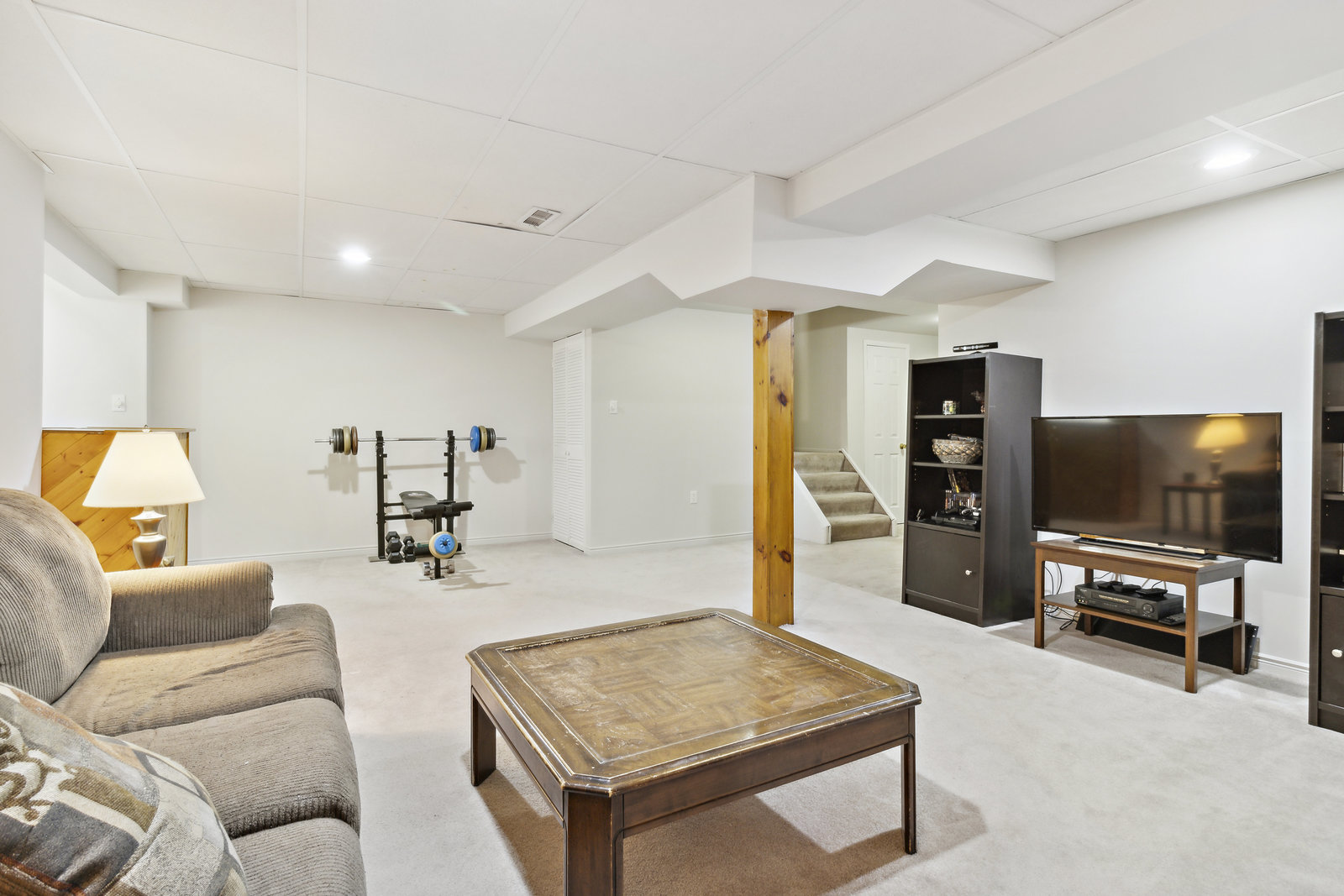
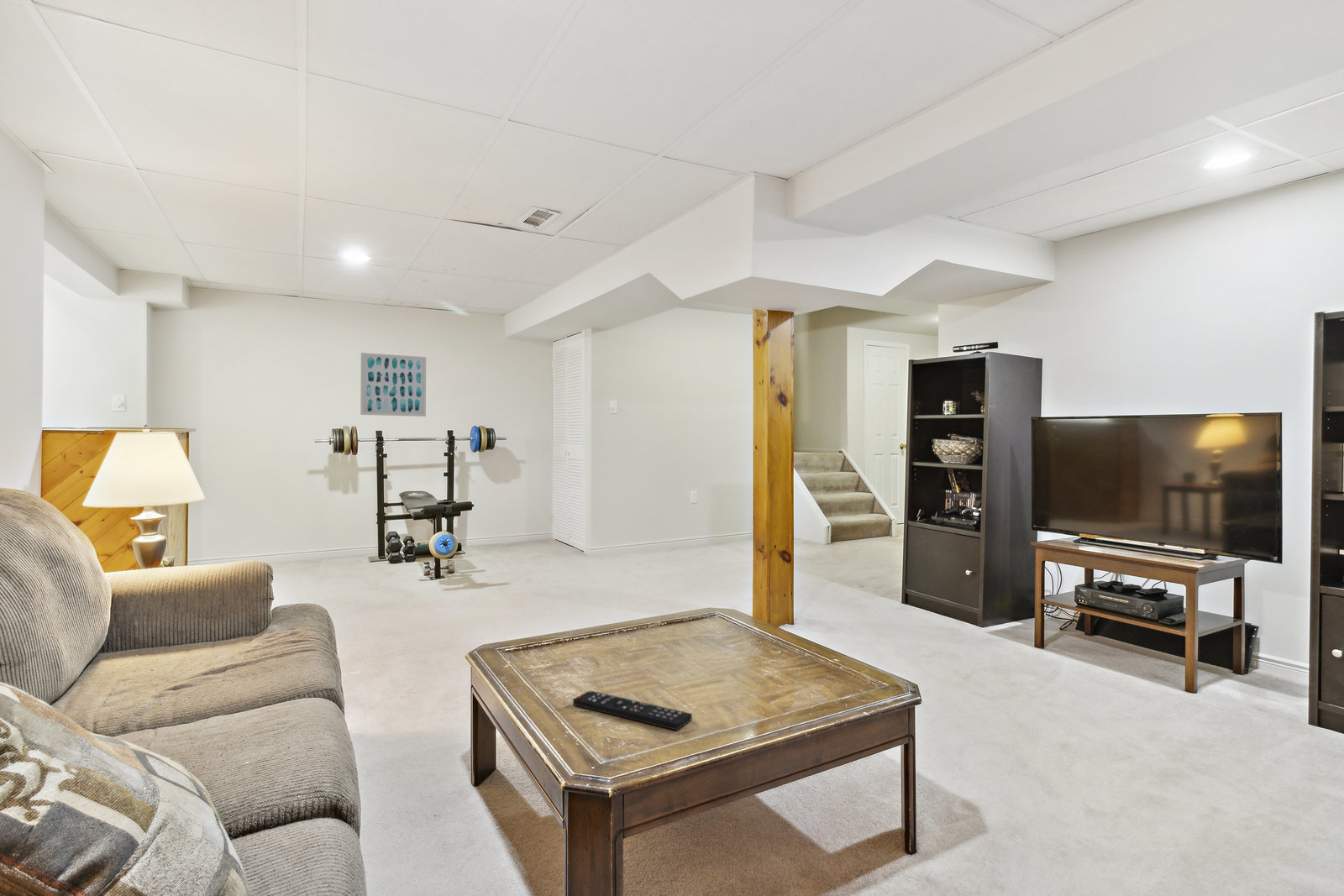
+ wall art (394, 385)
+ remote control (630, 708)
